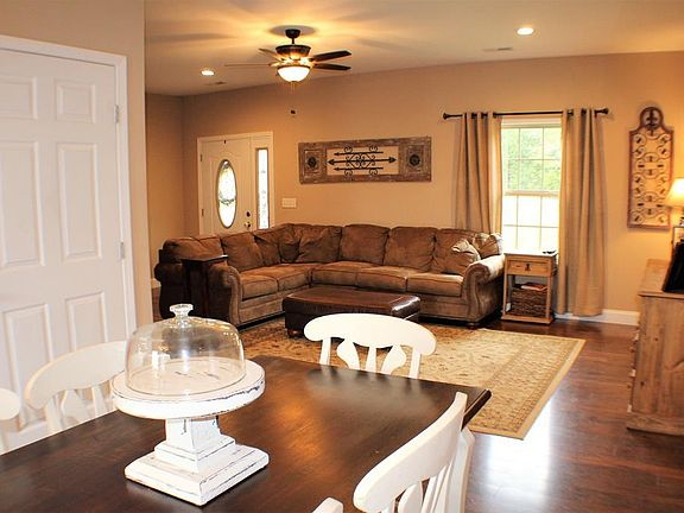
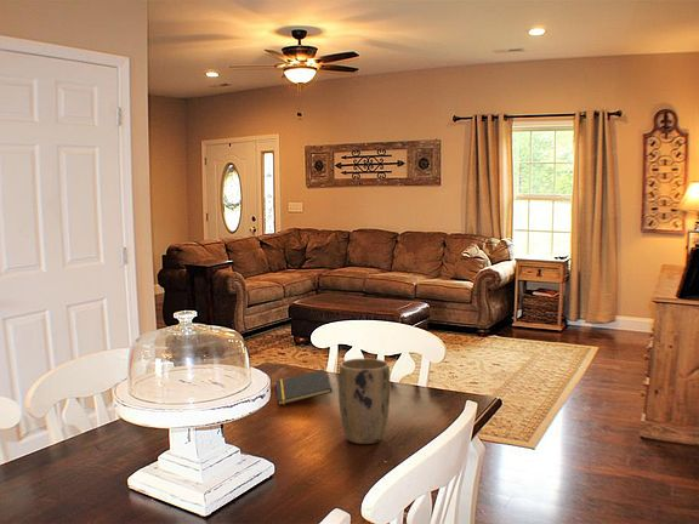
+ plant pot (364, 400)
+ notepad (302, 386)
